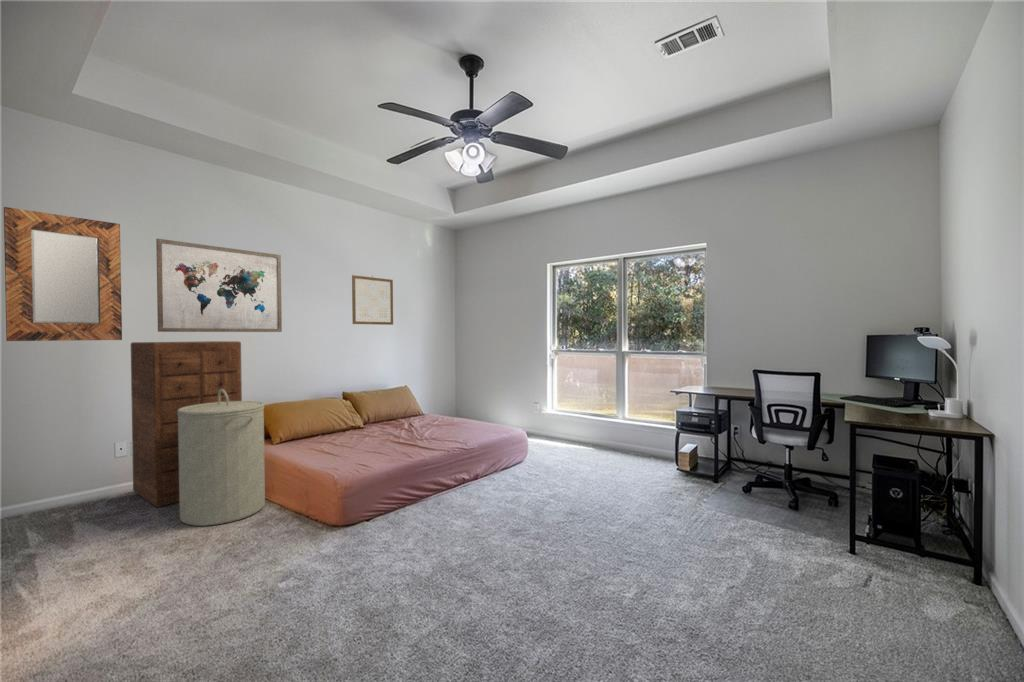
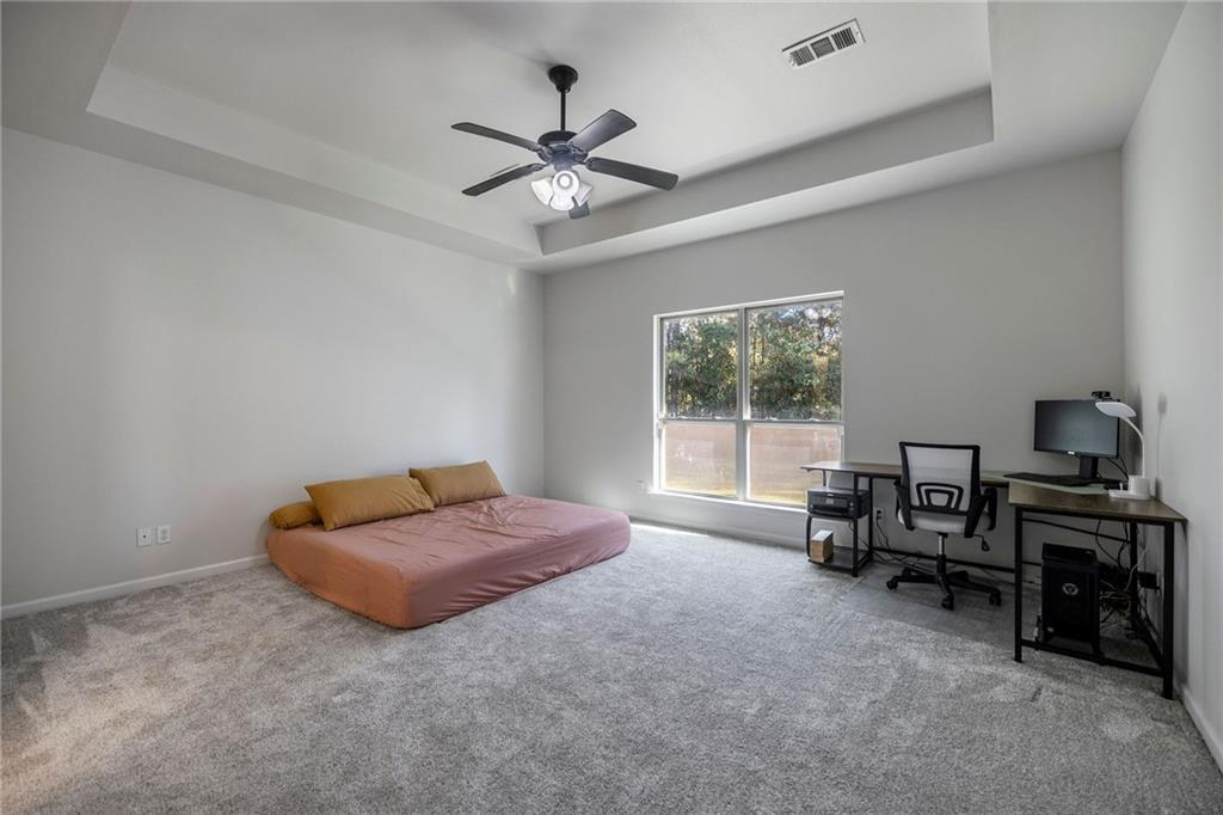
- dresser (186, 406)
- wall art (225, 289)
- laundry hamper (223, 450)
- wall art (373, 299)
- home mirror (67, 278)
